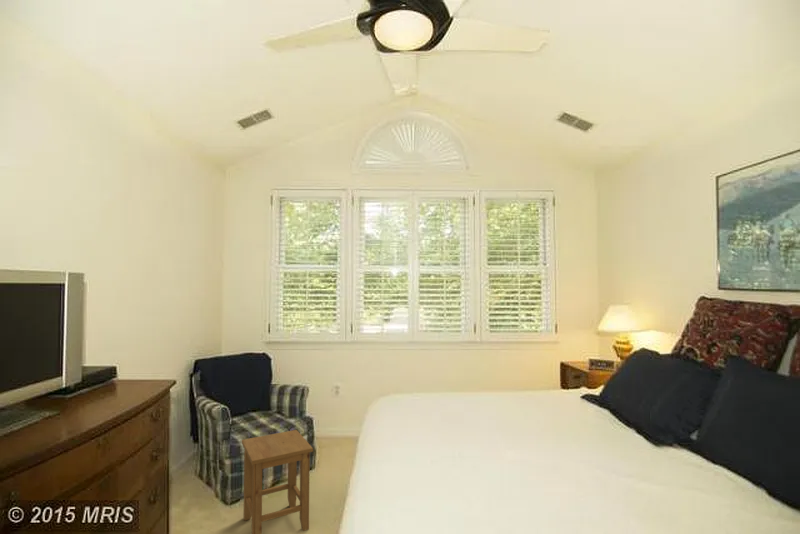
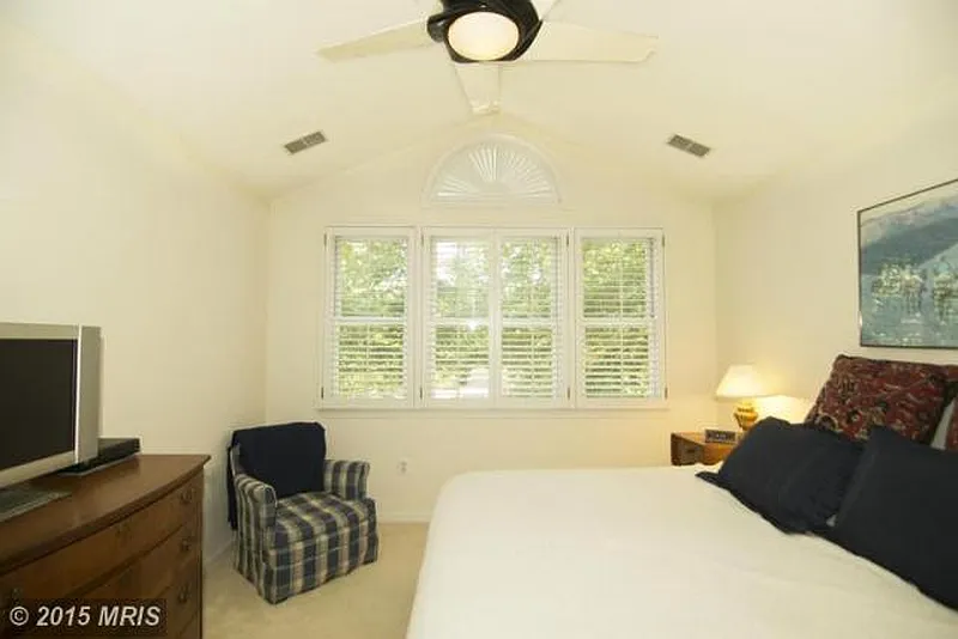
- stool (276, 486)
